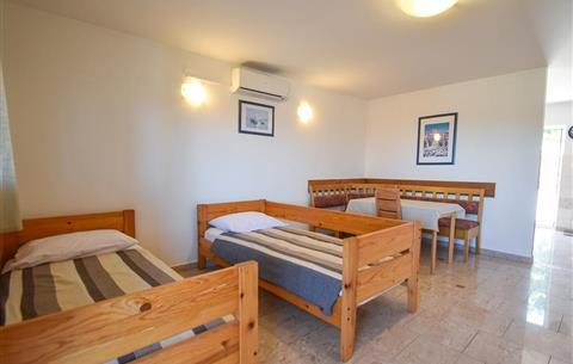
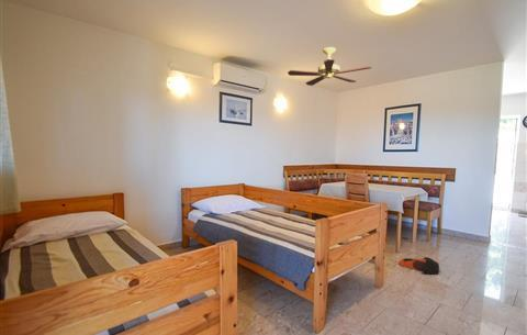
+ bag (417, 261)
+ ceiling fan (328, 62)
